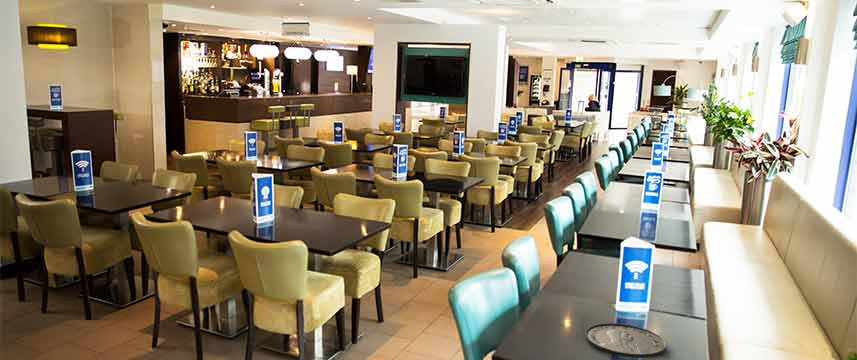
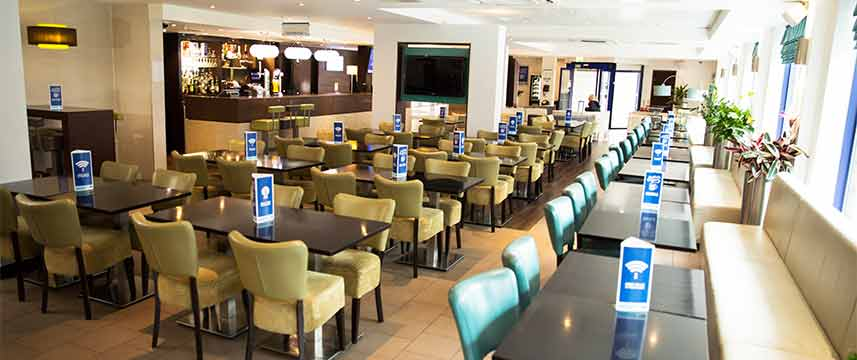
- plate (624, 339)
